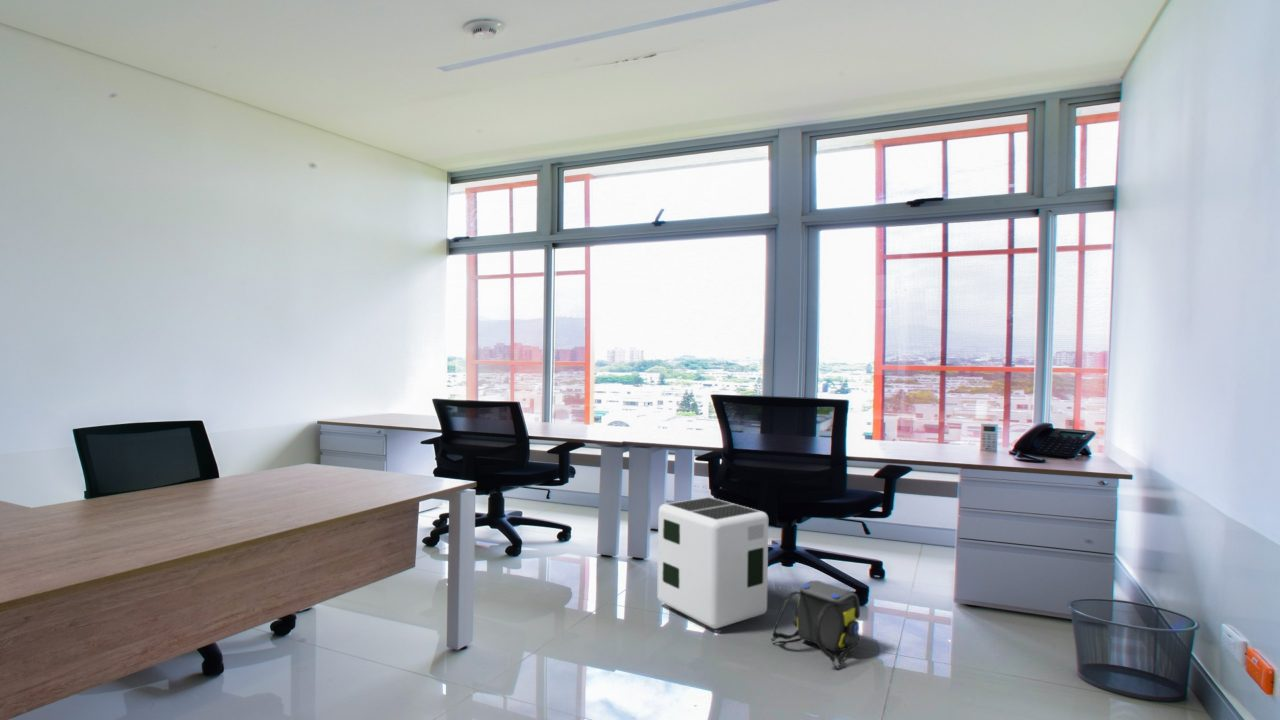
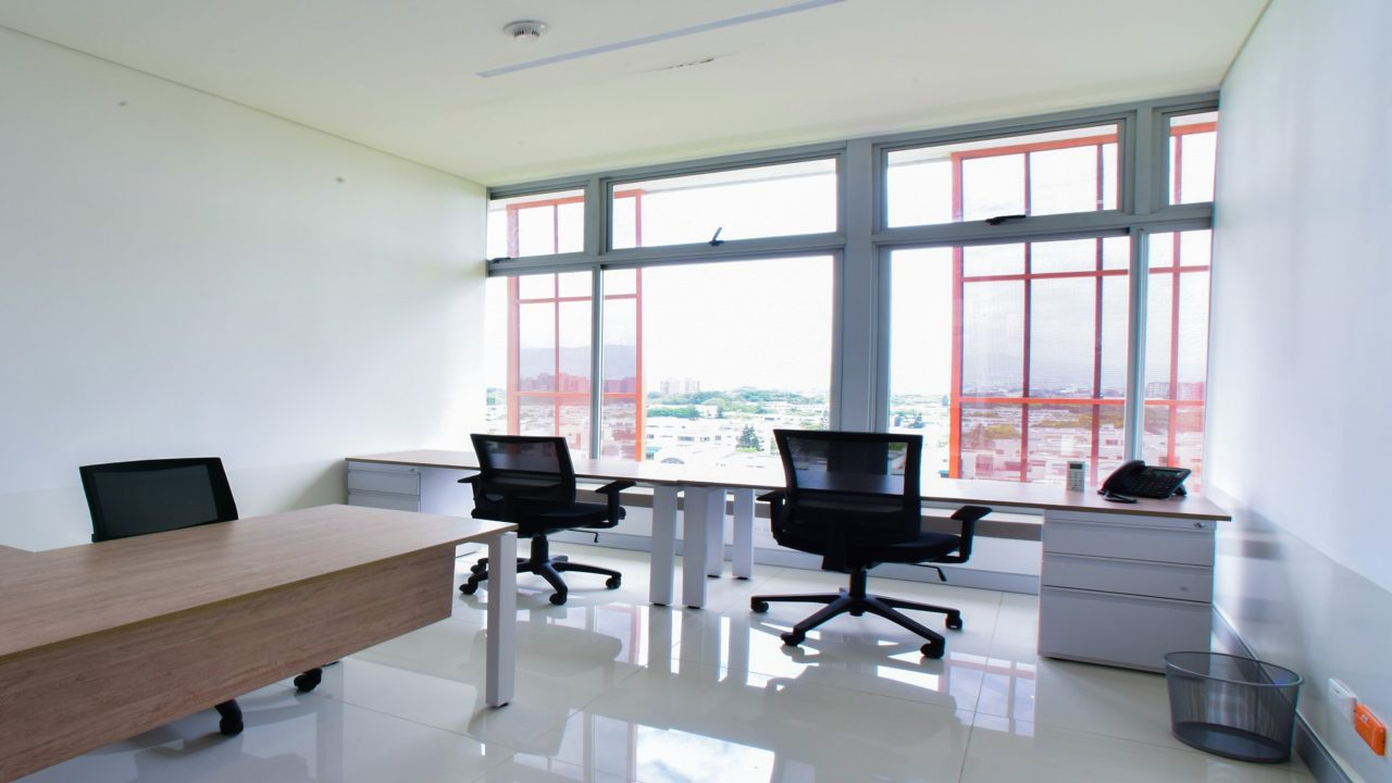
- shoulder bag (820, 618)
- air purifier (712, 559)
